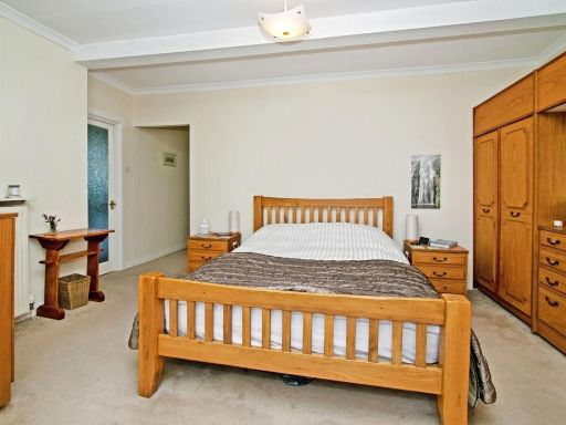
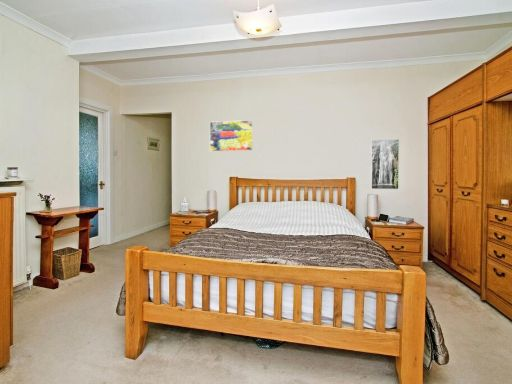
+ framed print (231, 136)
